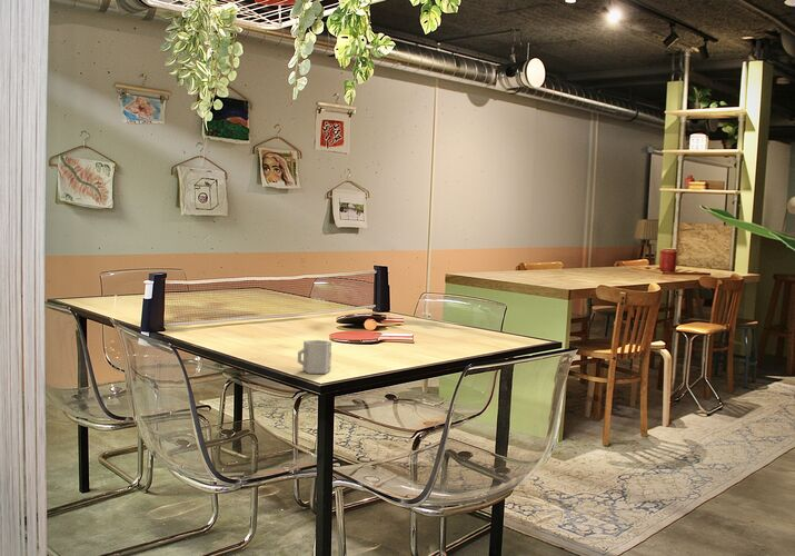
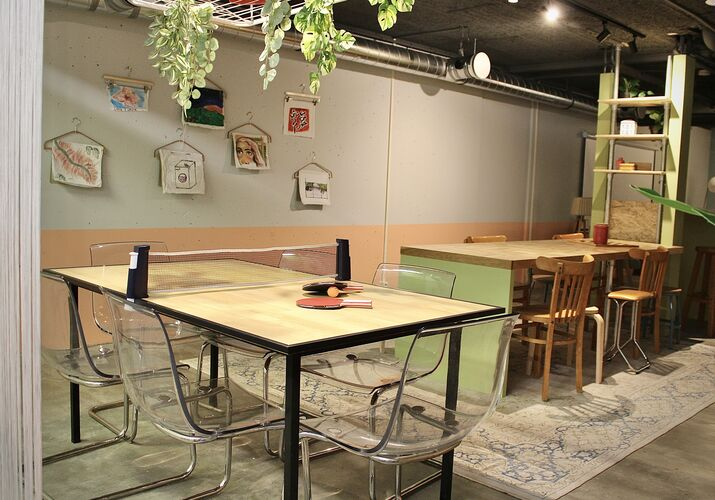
- cup (314, 356)
